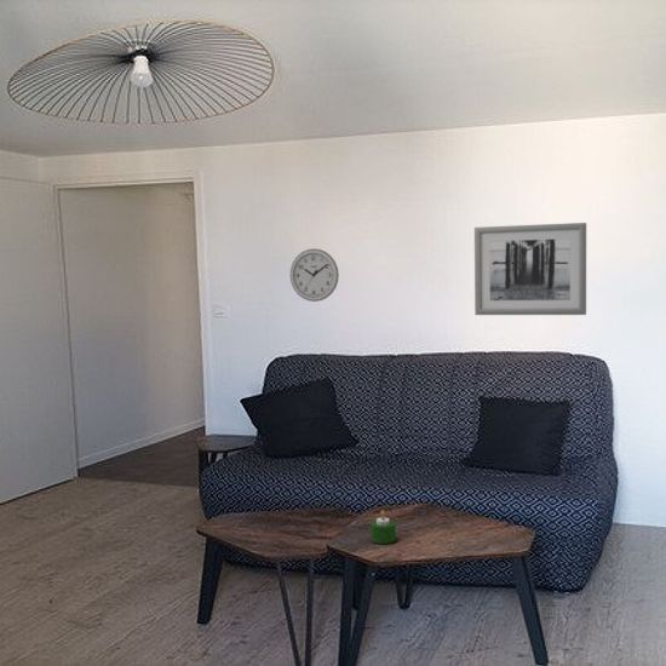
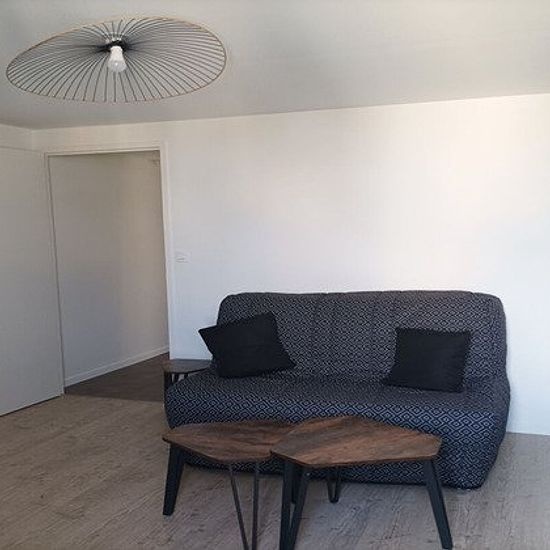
- wall art (529, 270)
- wall clock (314, 275)
- candle (383, 524)
